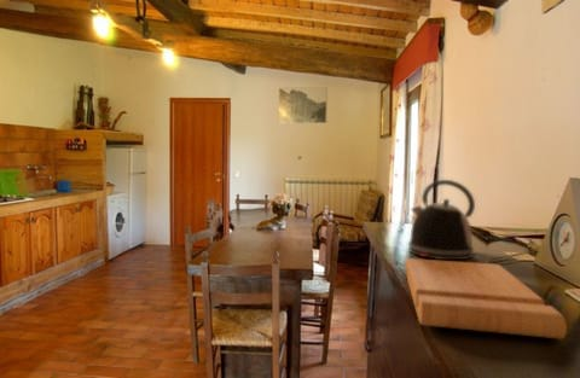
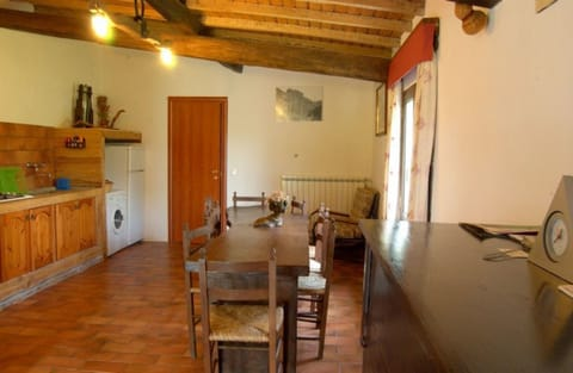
- cutting board (465, 289)
- kettle (441, 216)
